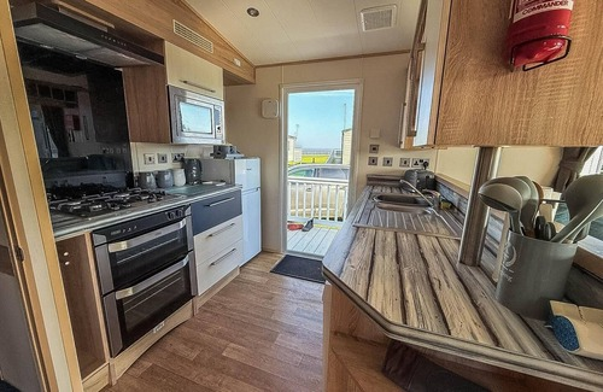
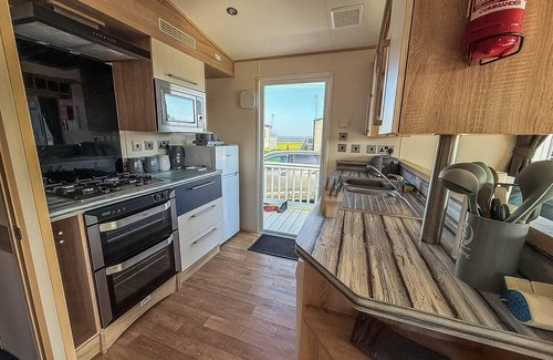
+ knife block (331, 194)
